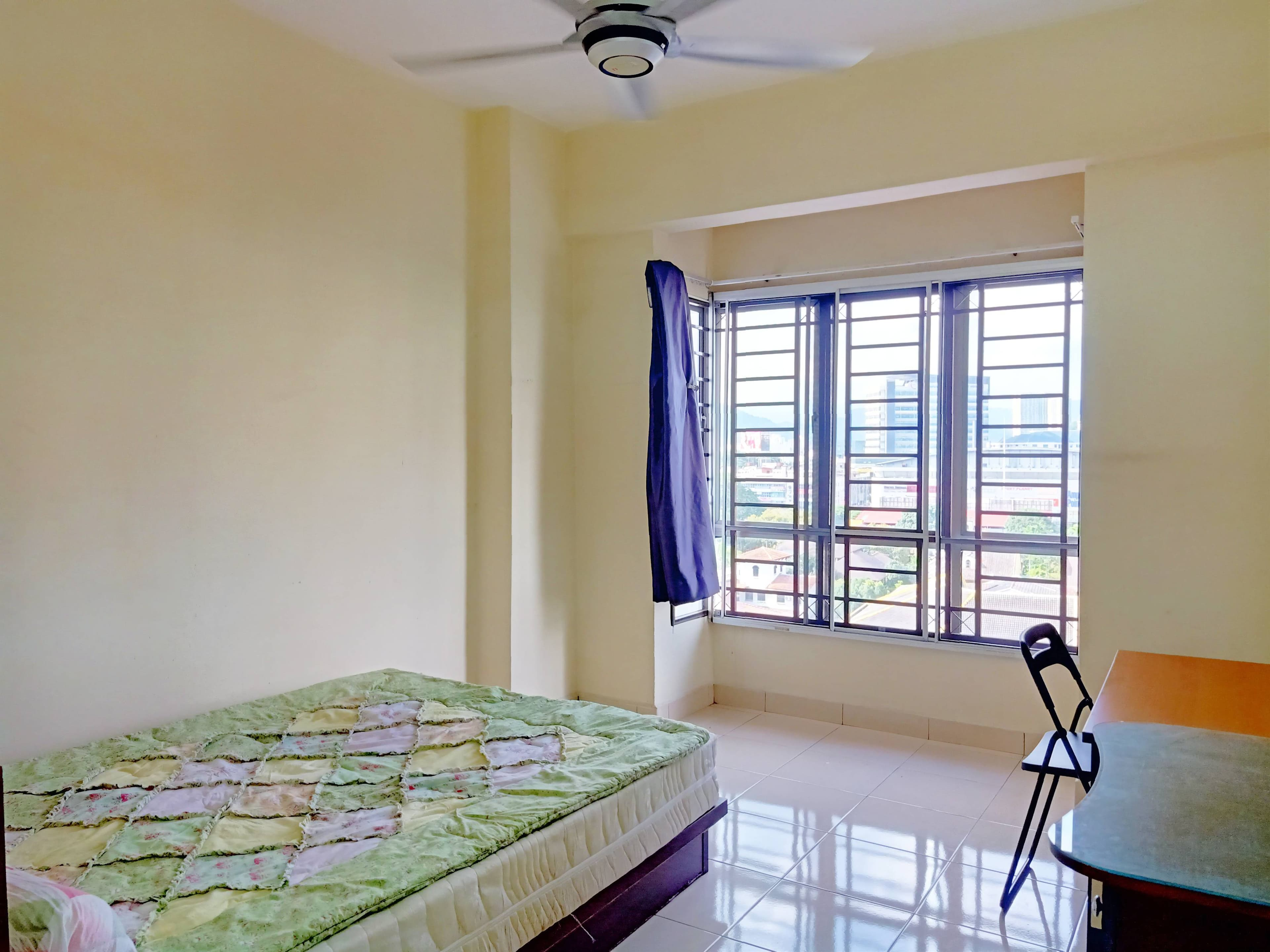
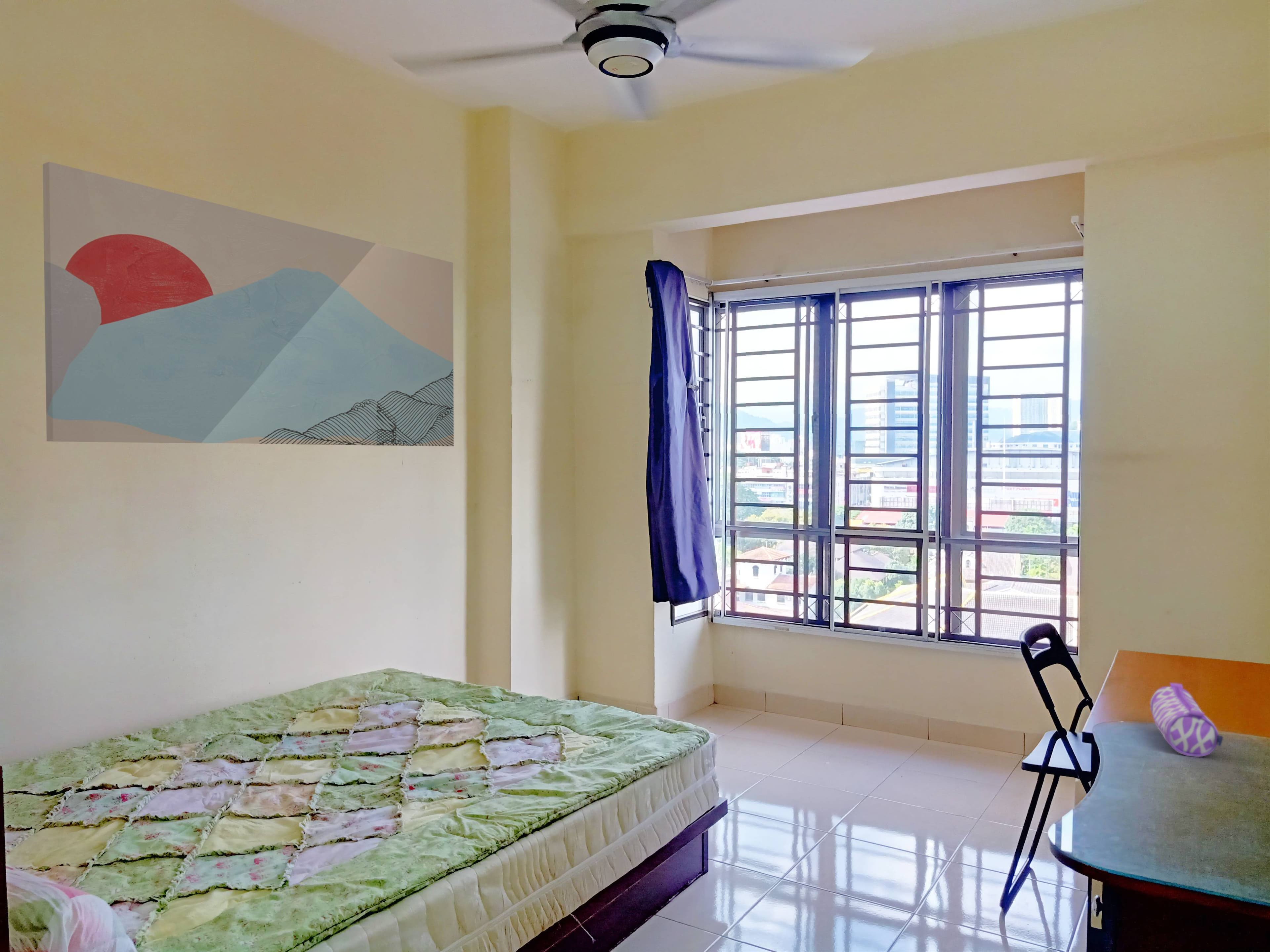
+ wall art (290, 334)
+ pencil case (1181, 719)
